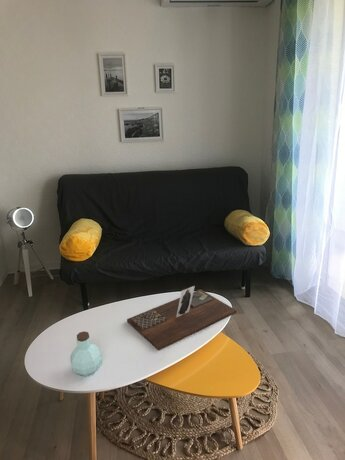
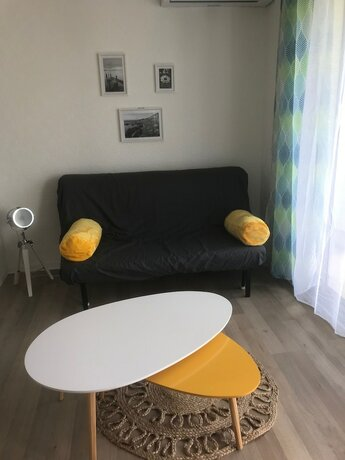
- decorative tray (182, 301)
- jar (85, 351)
